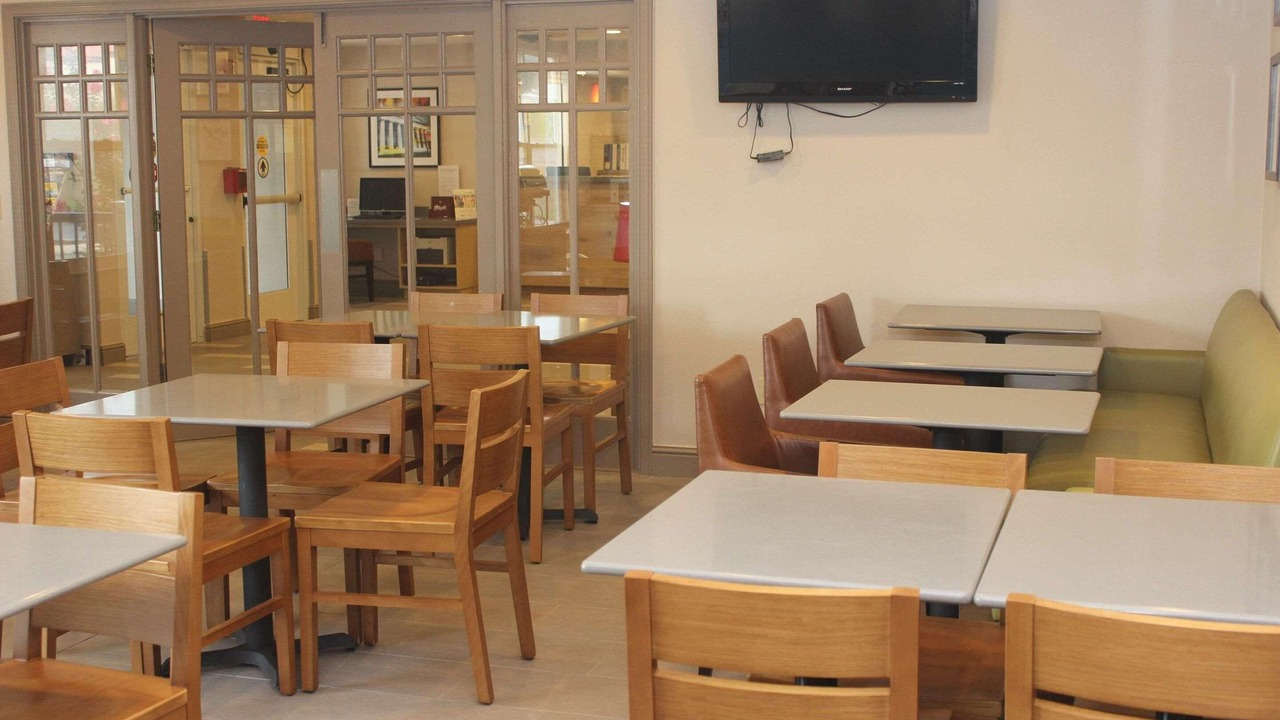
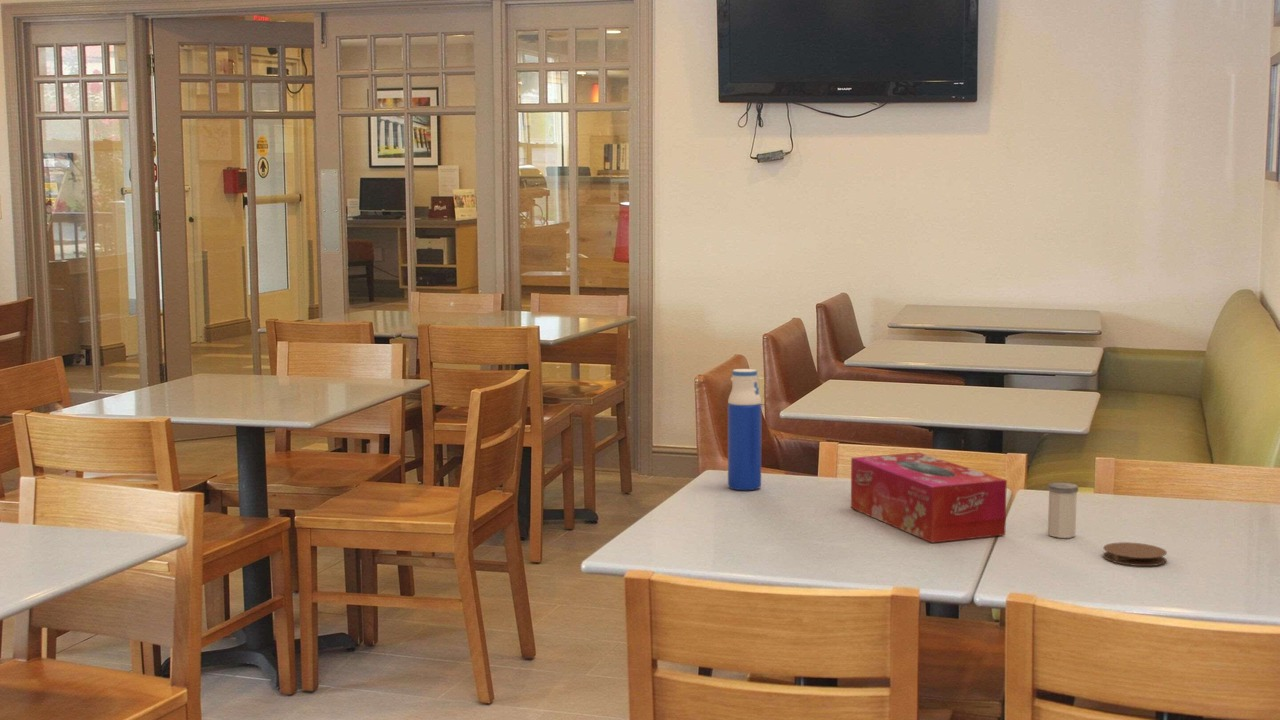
+ salt shaker (1062, 510)
+ coaster (1134, 553)
+ water bottle (744, 428)
+ tissue box (925, 494)
